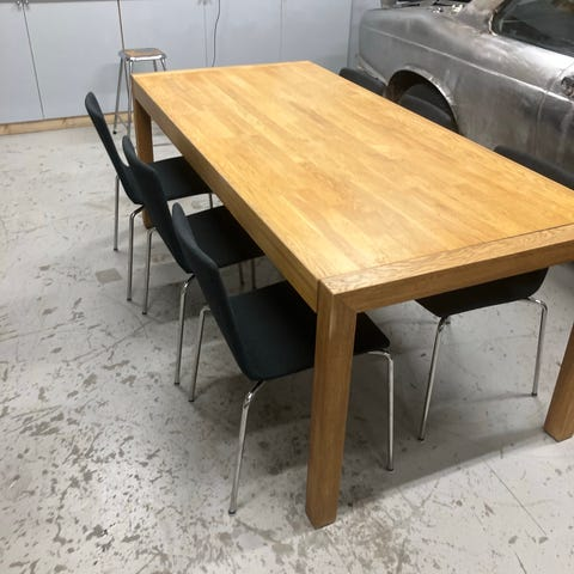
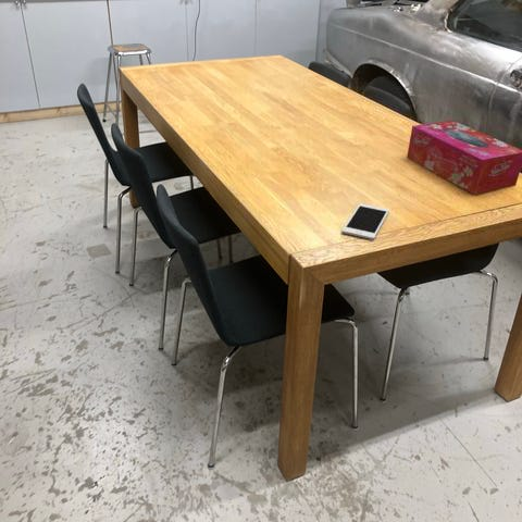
+ cell phone (365, 220)
+ tissue box (461, 154)
